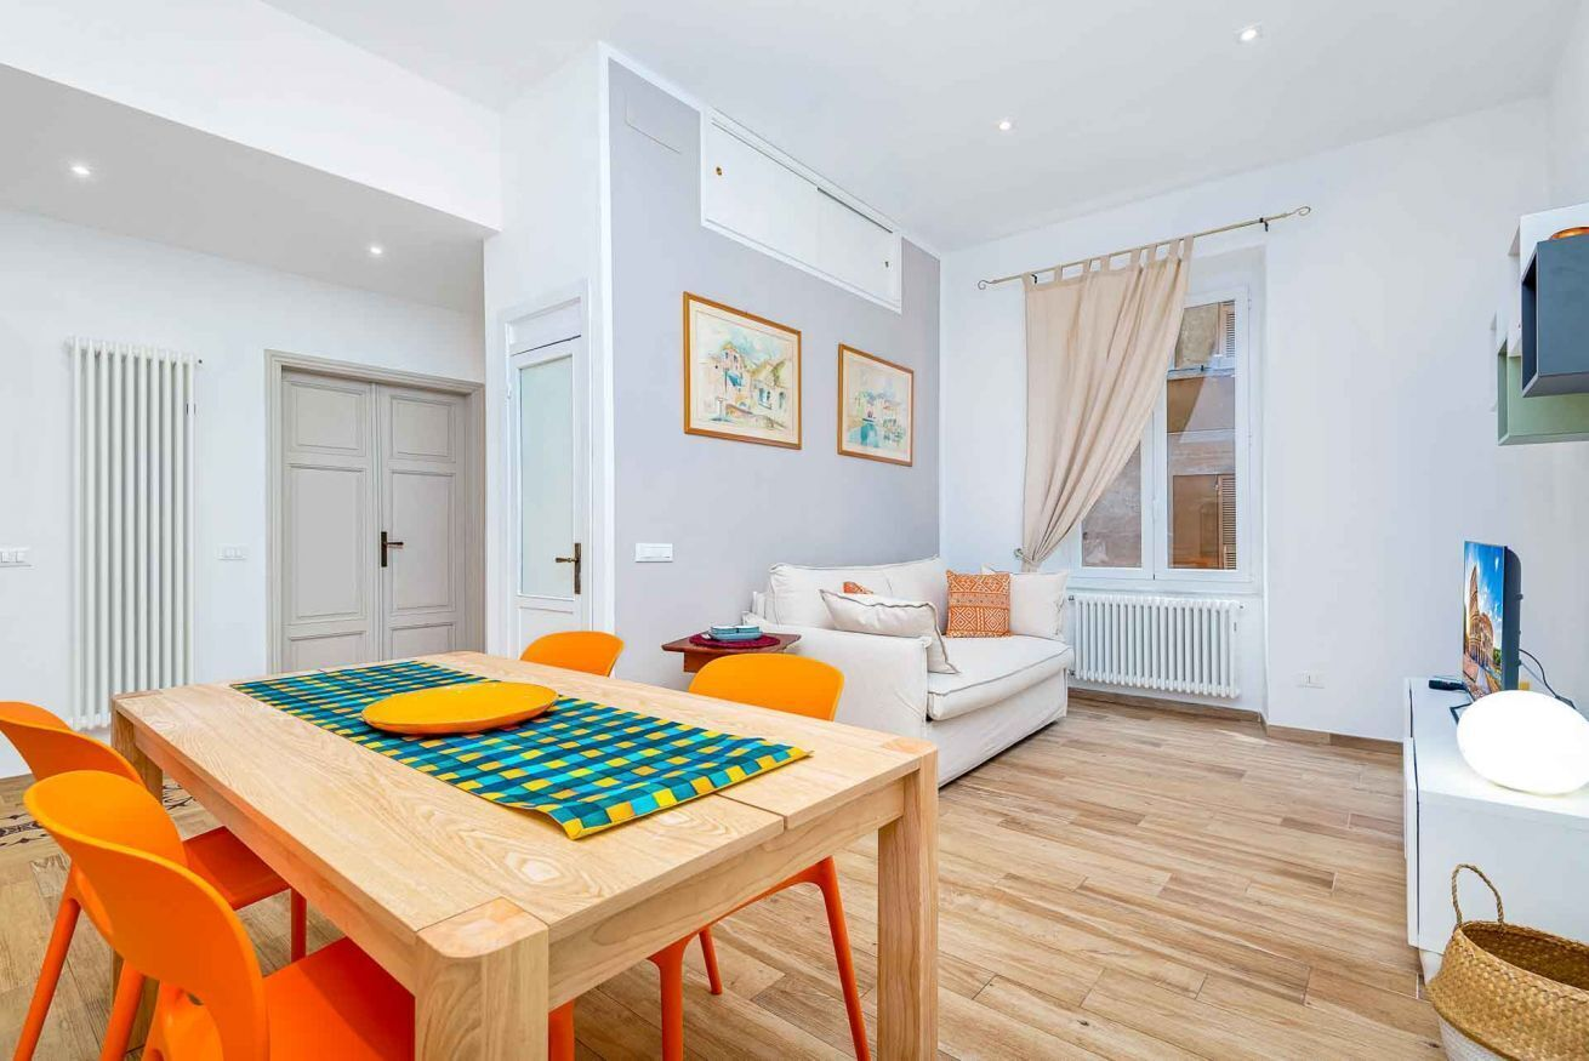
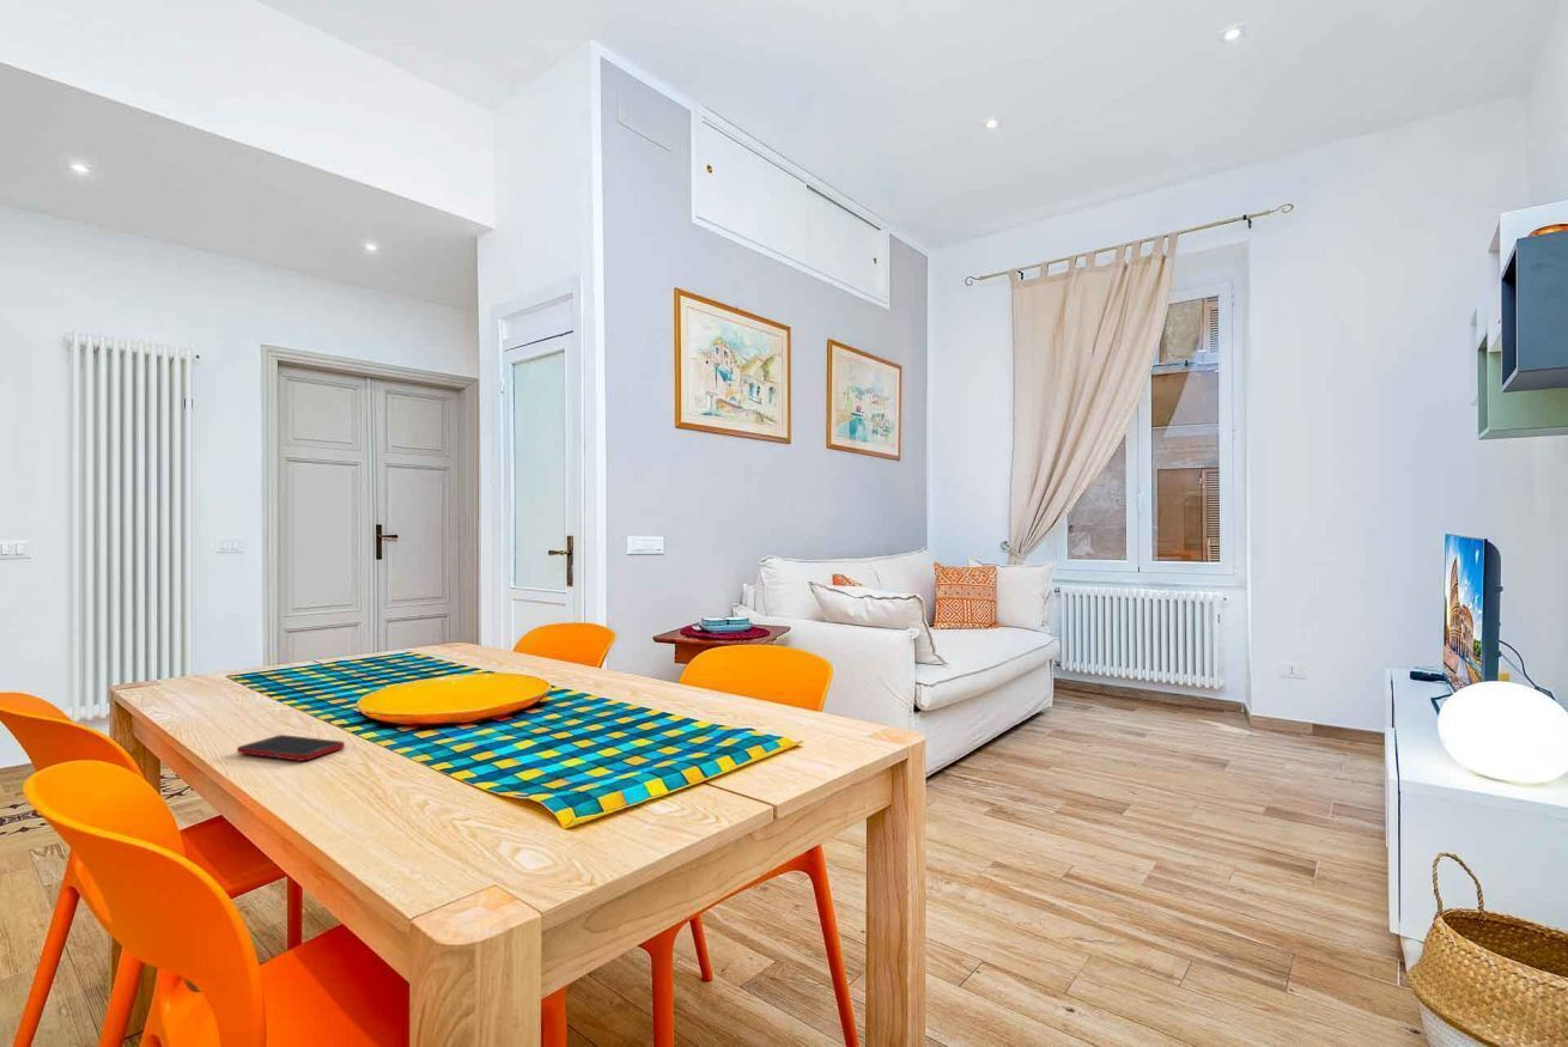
+ cell phone (291, 747)
